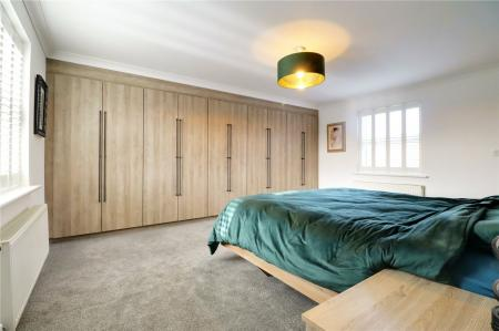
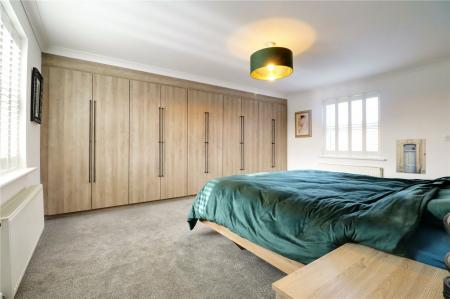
+ wall art (410, 156)
